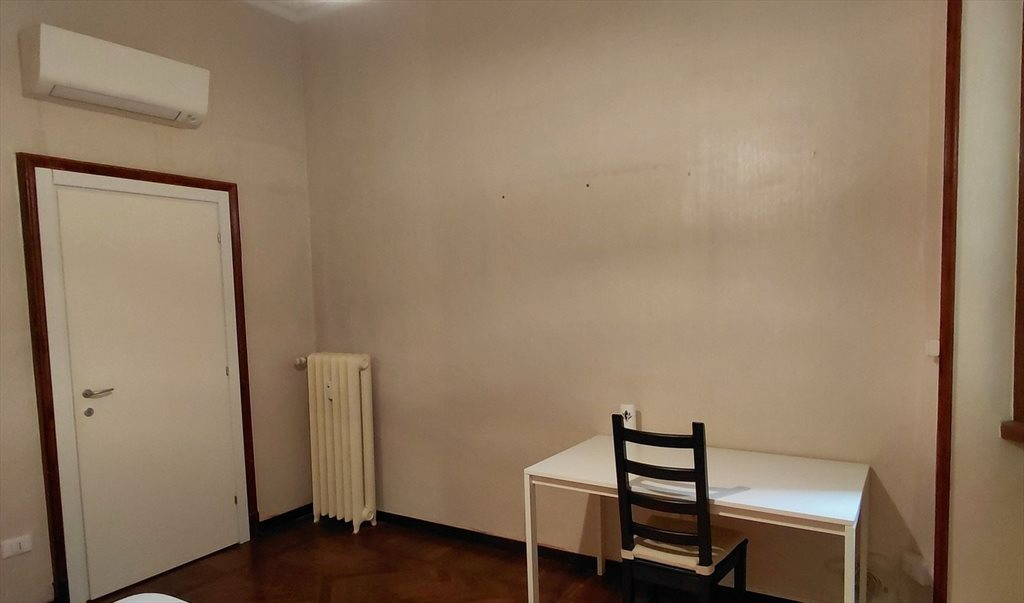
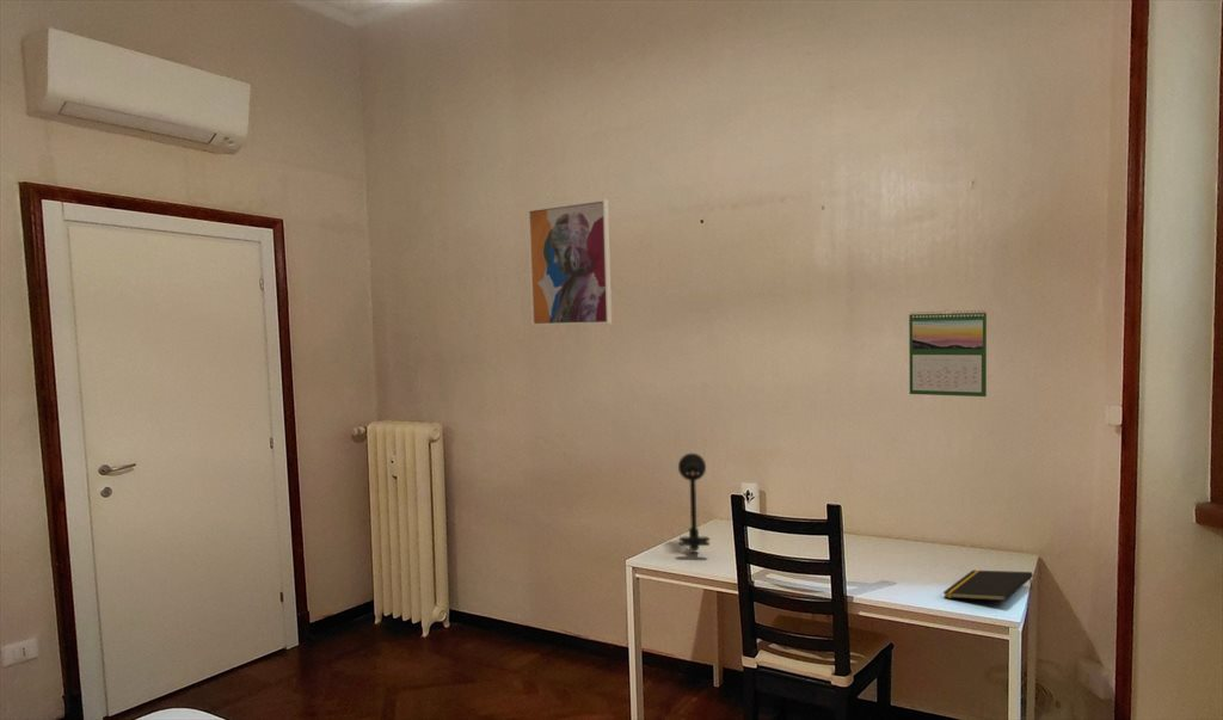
+ calendar (946, 352)
+ desk lamp (693, 505)
+ notepad (988, 584)
+ wall art (567, 264)
